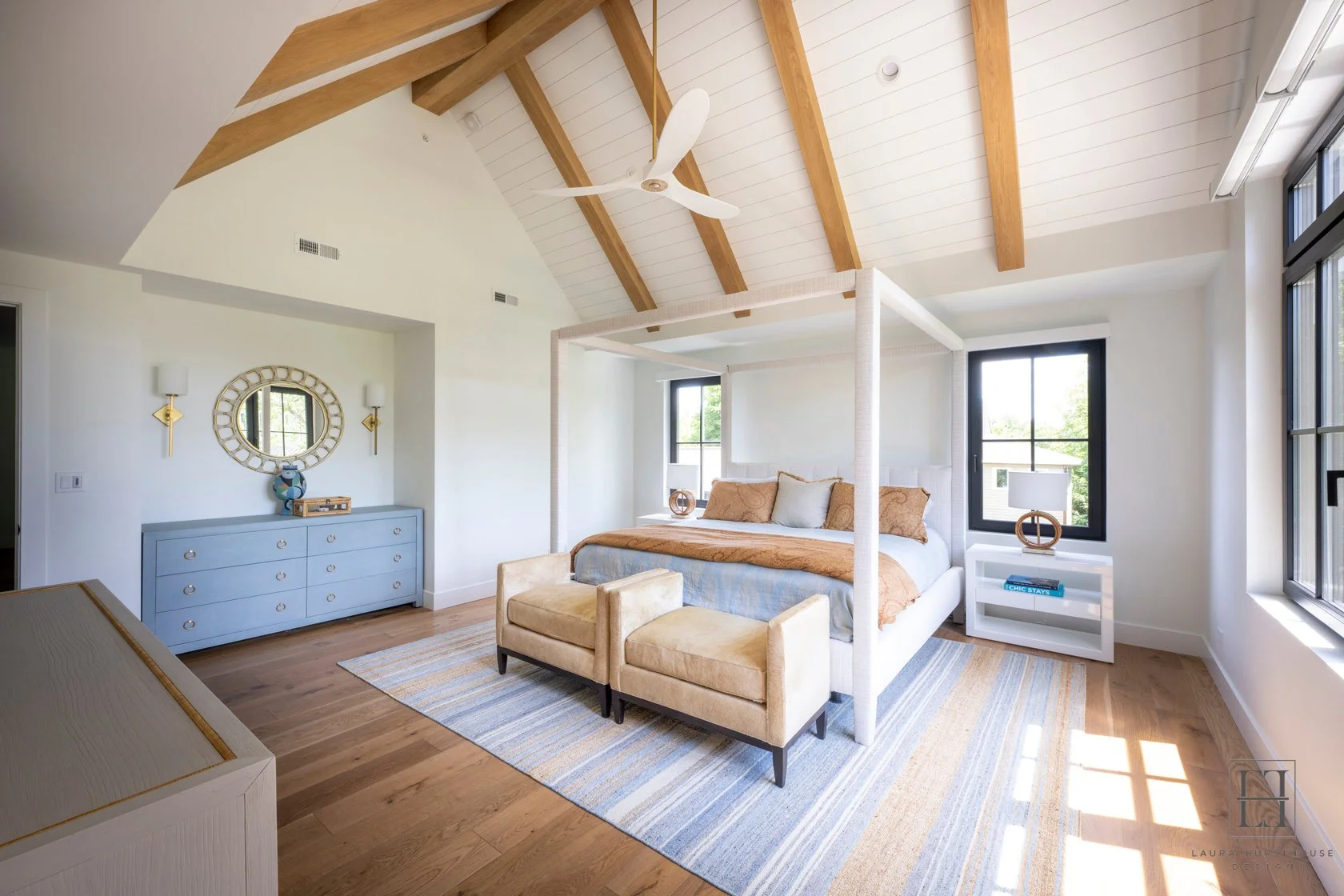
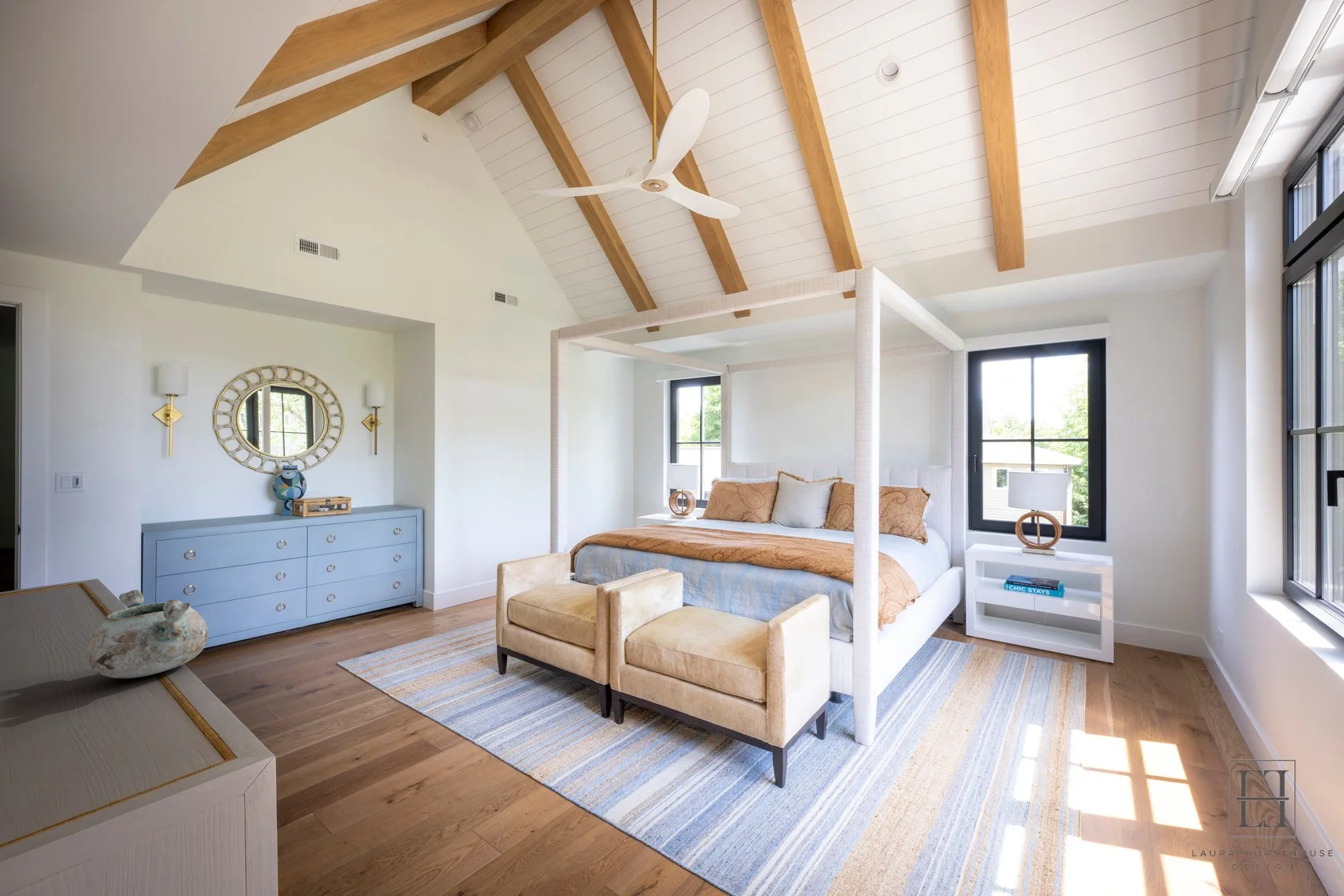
+ decorative bowl (149, 632)
